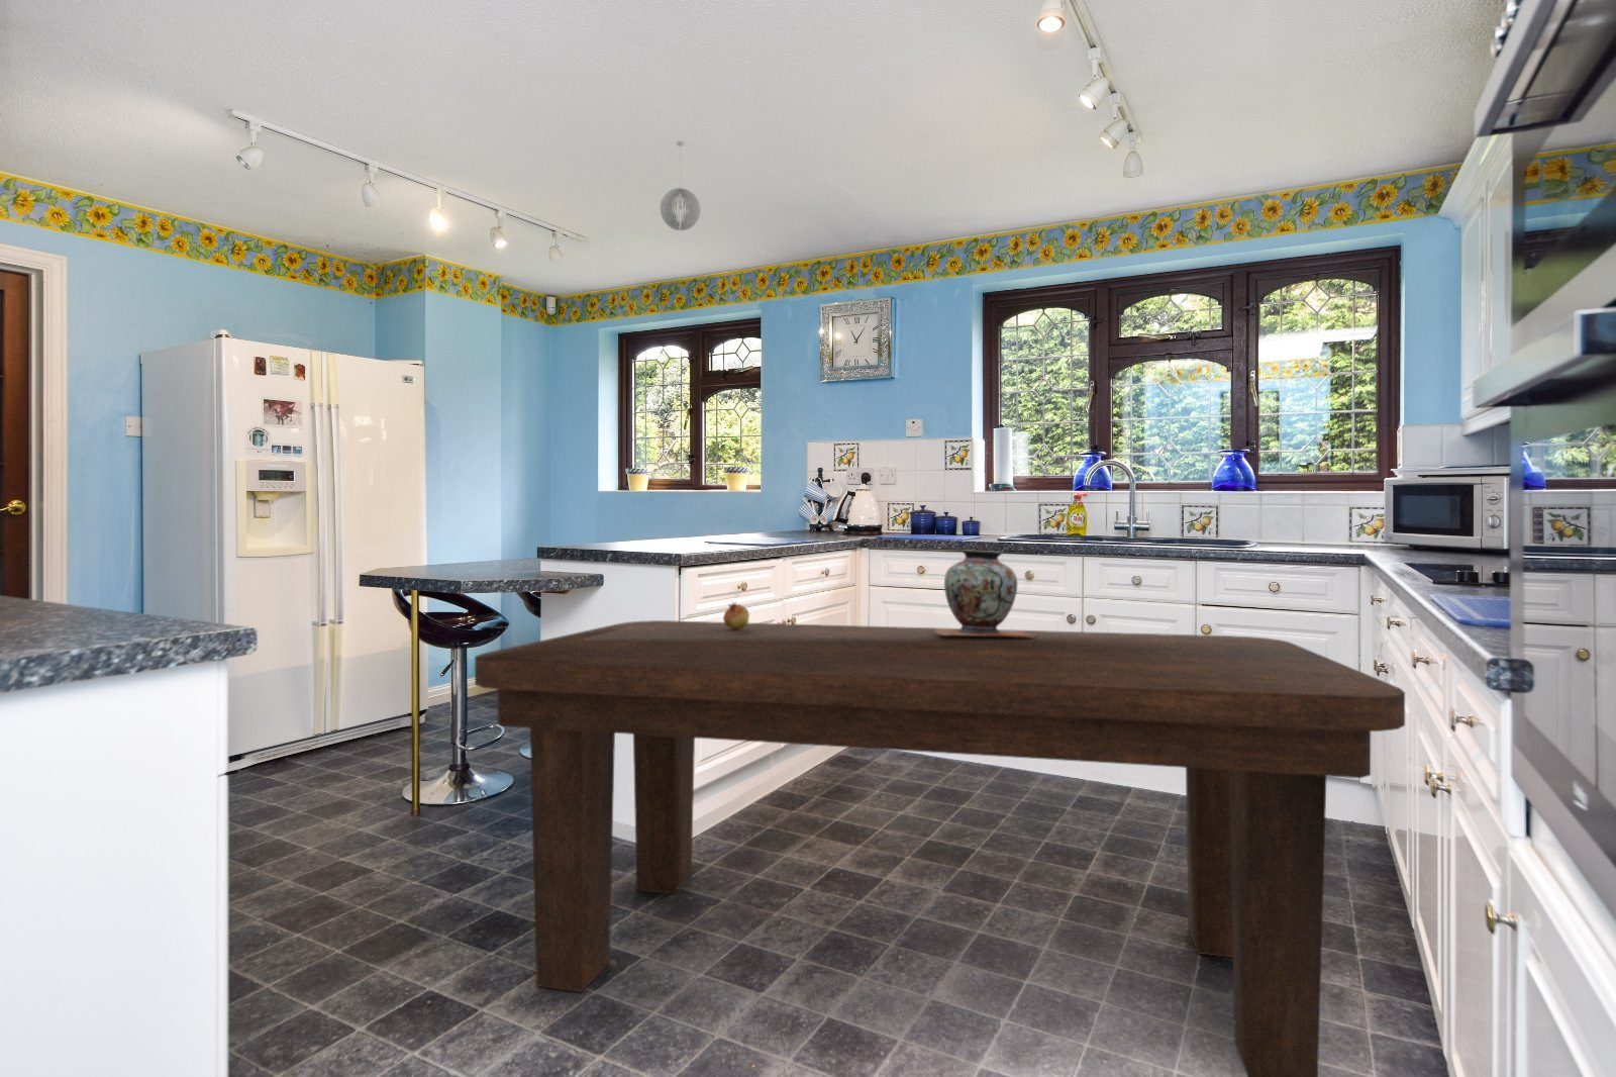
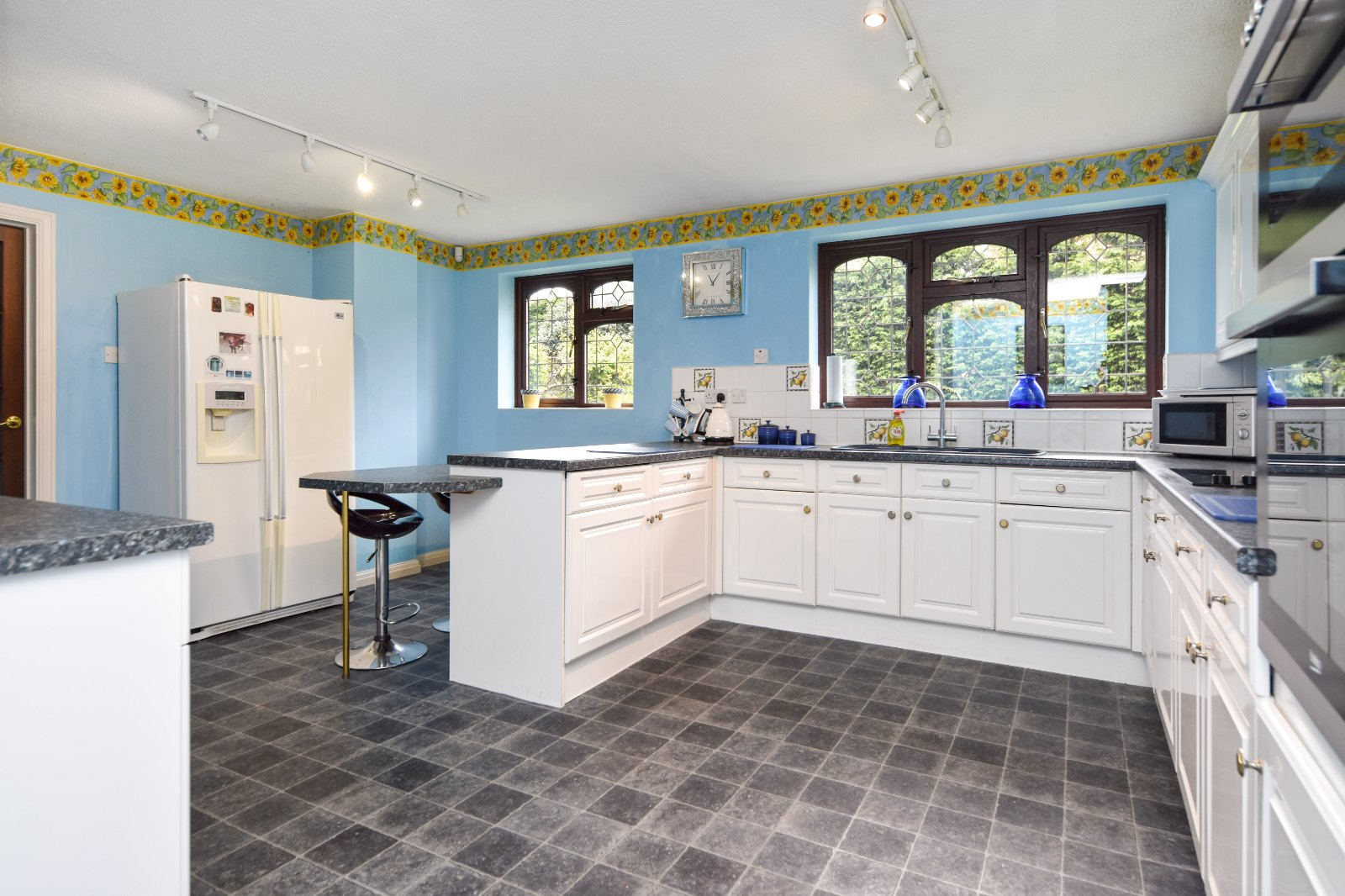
- dining table (913, 751)
- pendant light (680, 186)
- decorative vase (984, 593)
- fruit (737, 614)
